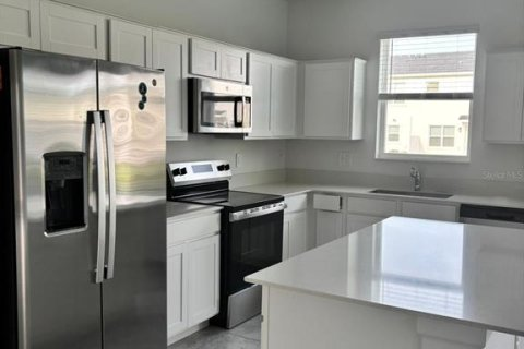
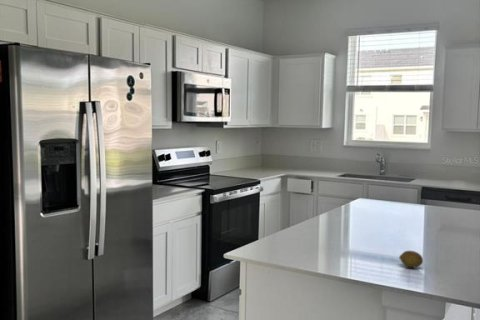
+ fruit (410, 258)
